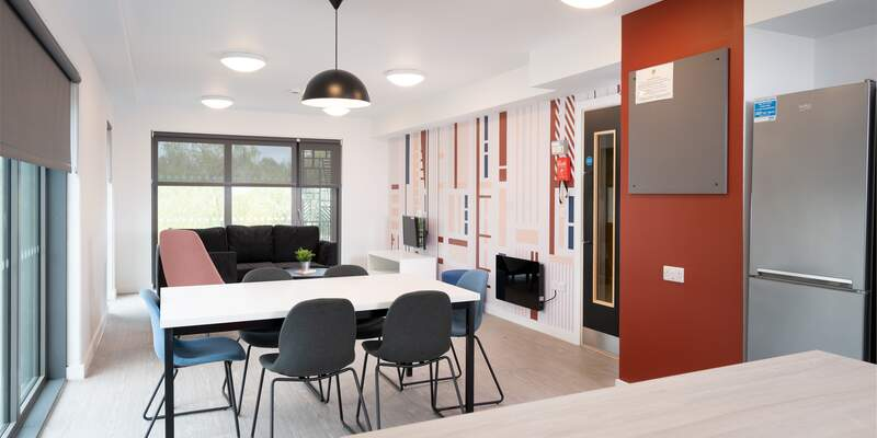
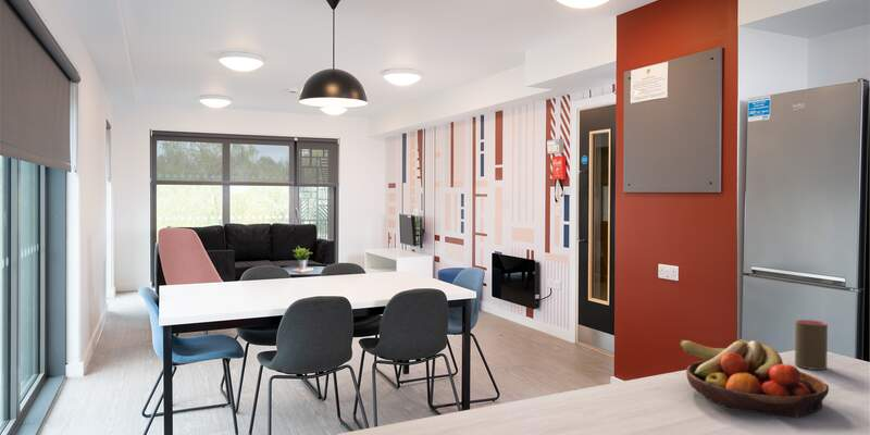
+ cup (810, 344)
+ fruit bowl (751, 371)
